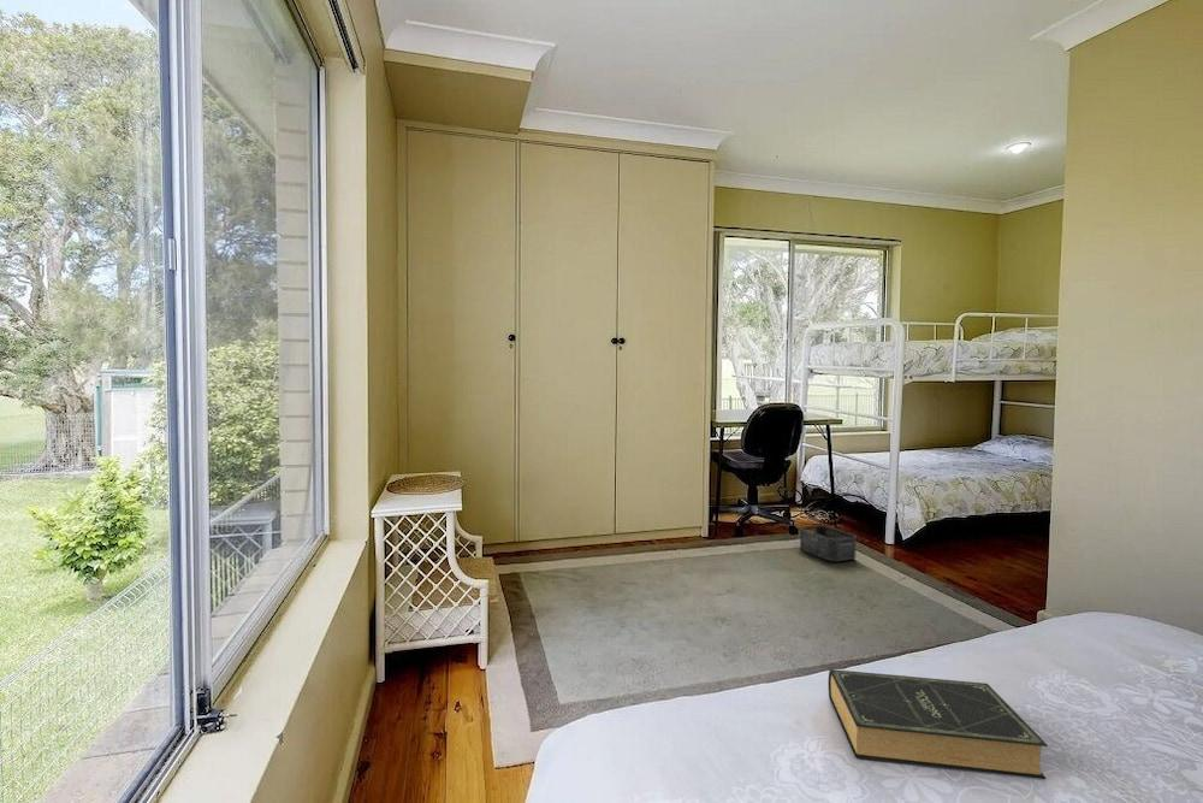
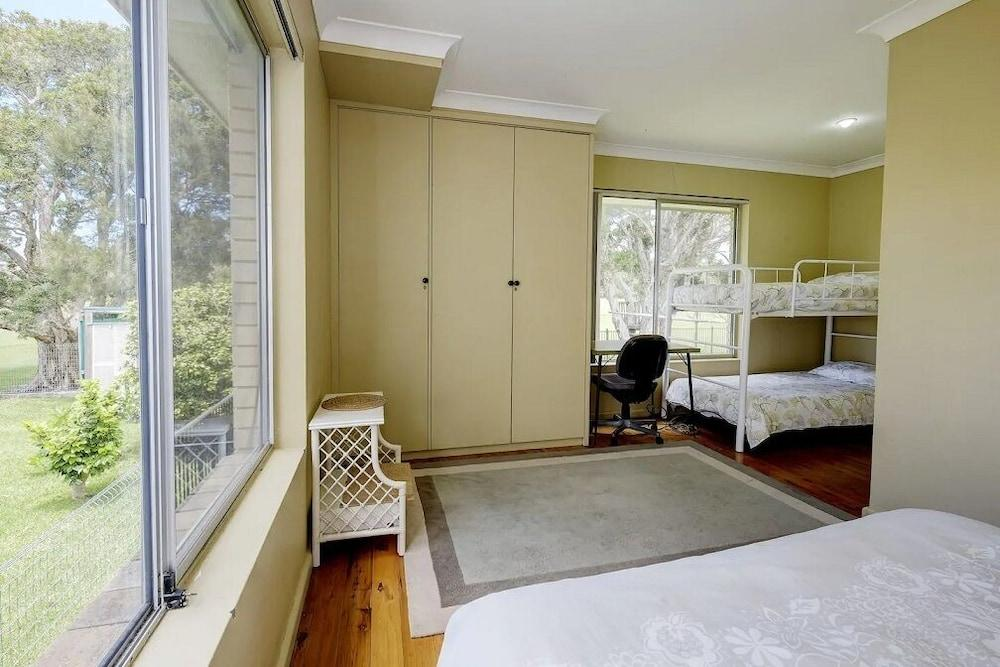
- book (924, 716)
- storage bin (826, 542)
